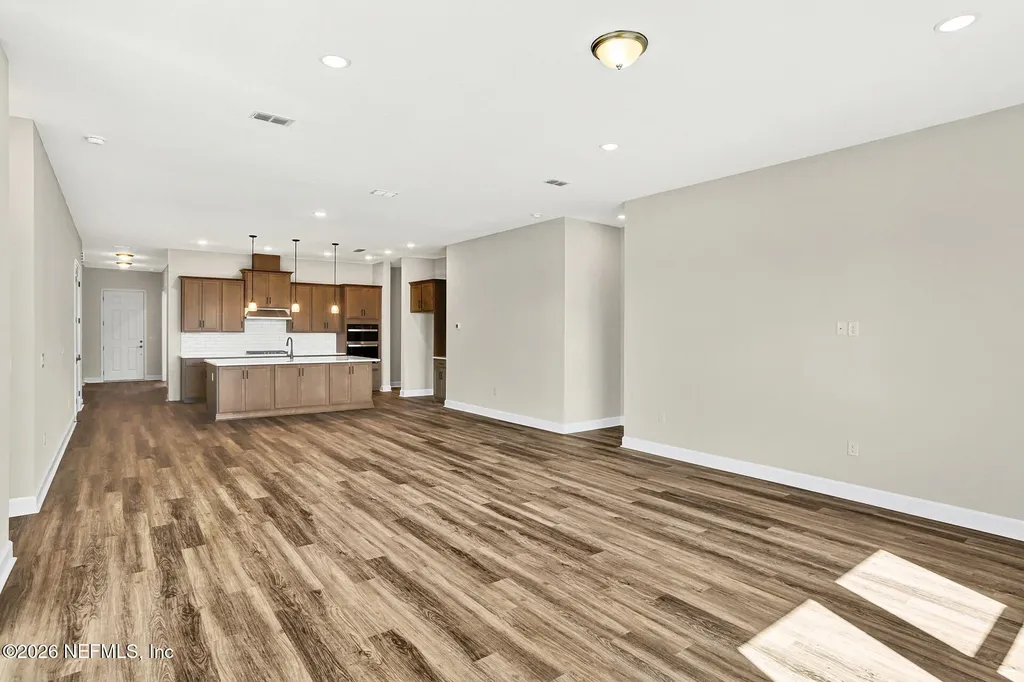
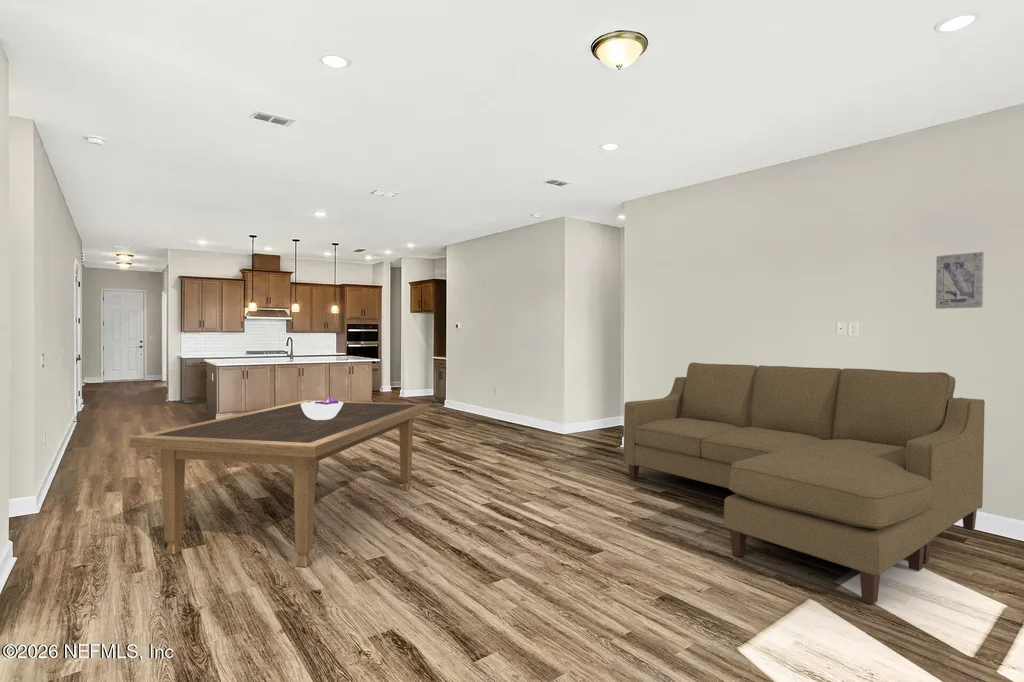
+ wall art (959, 281)
+ sofa (752, 439)
+ dining table (309, 466)
+ decorative bowl (322, 408)
